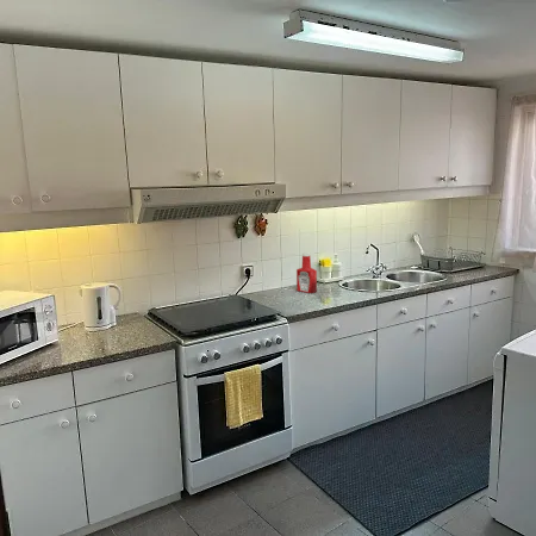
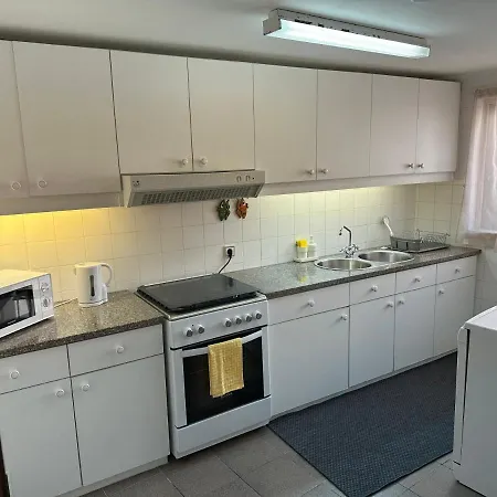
- soap bottle (306, 272)
